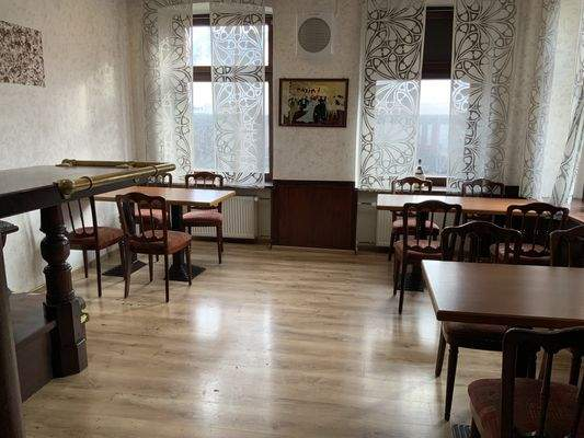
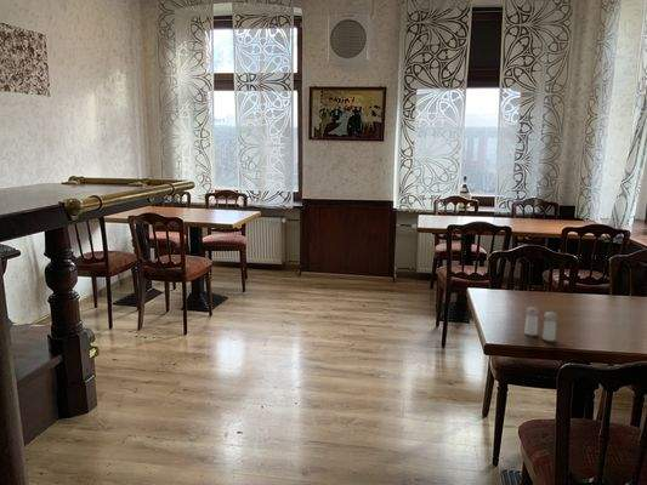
+ salt and pepper shaker (537, 323)
